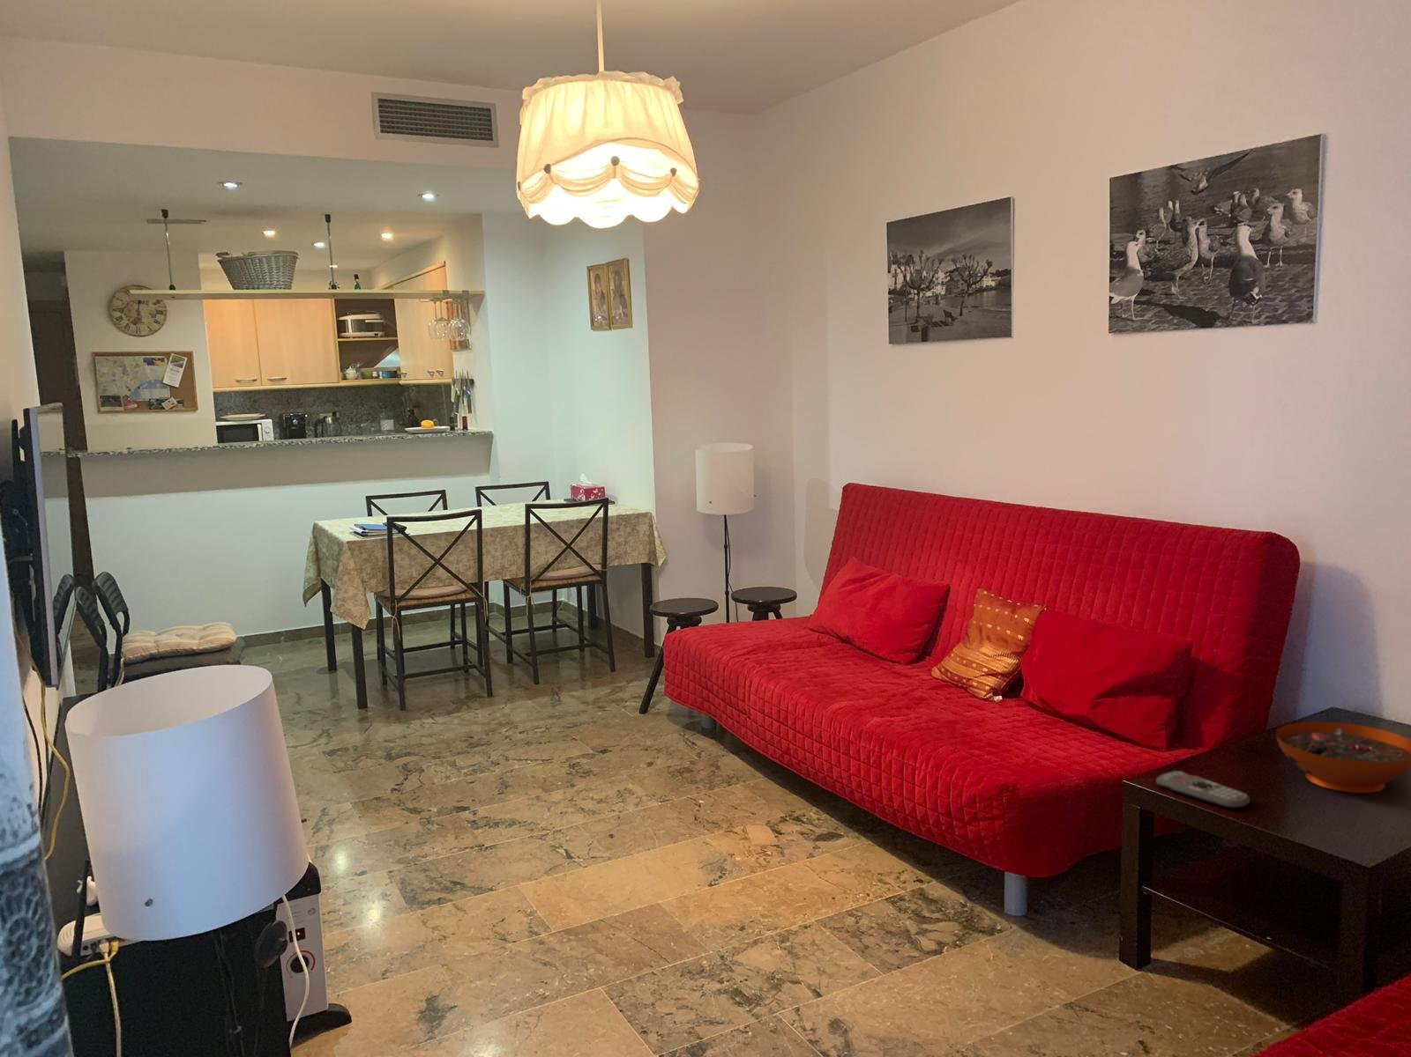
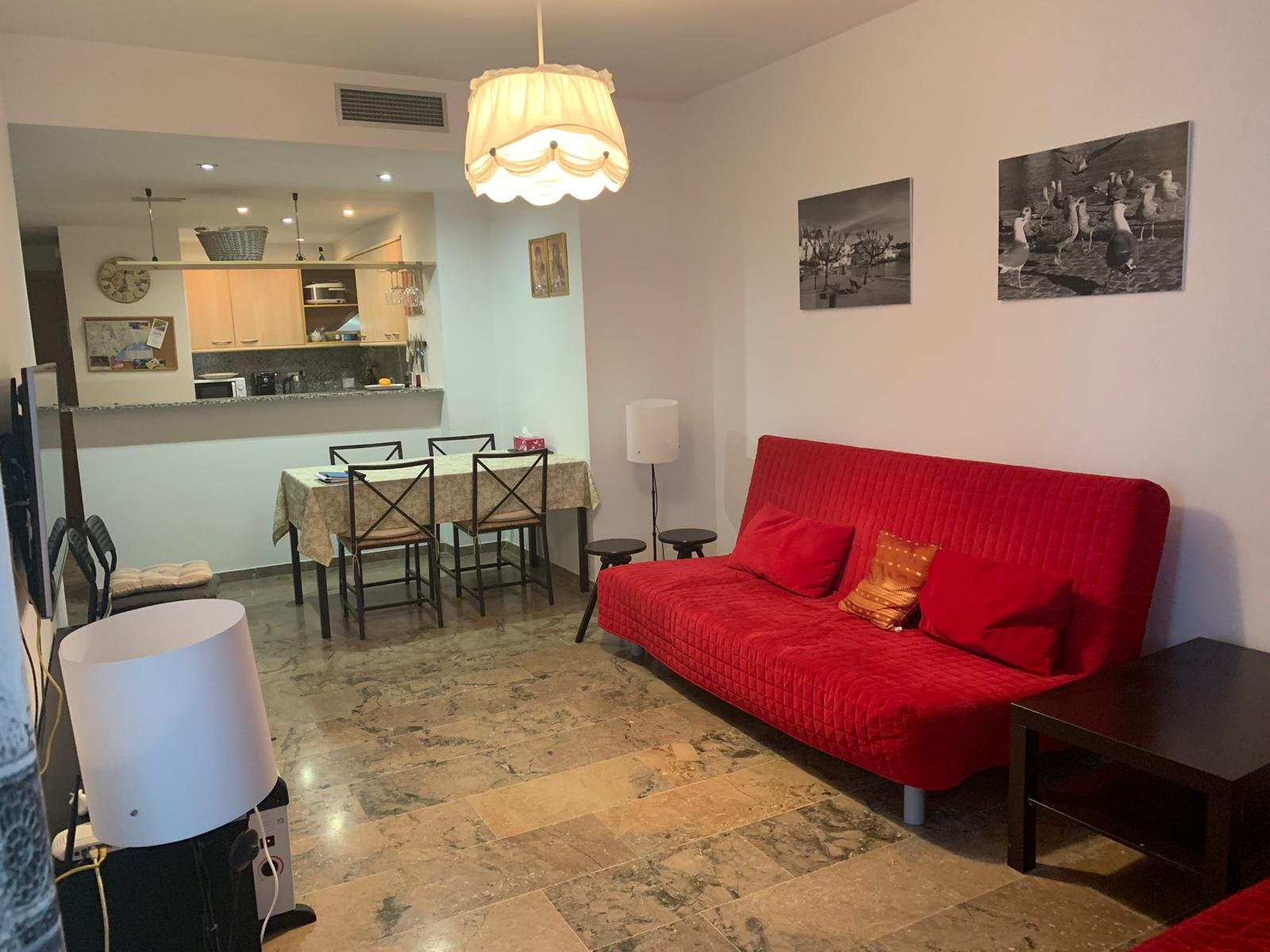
- decorative bowl (1344, 761)
- remote control (1203, 791)
